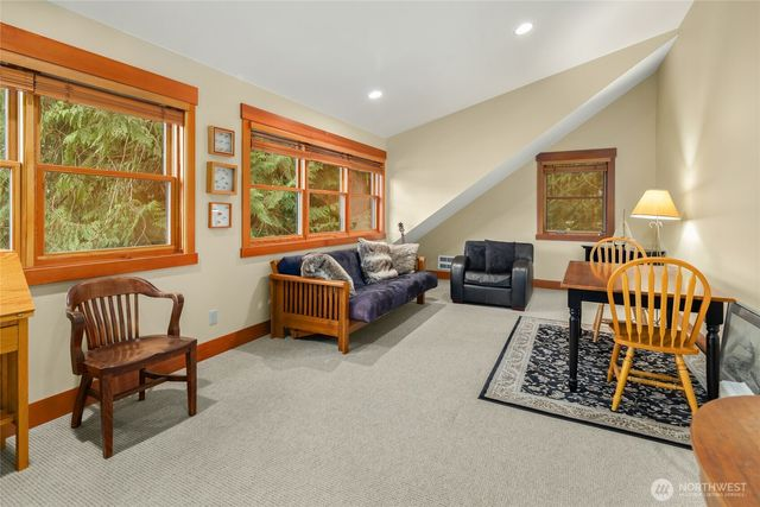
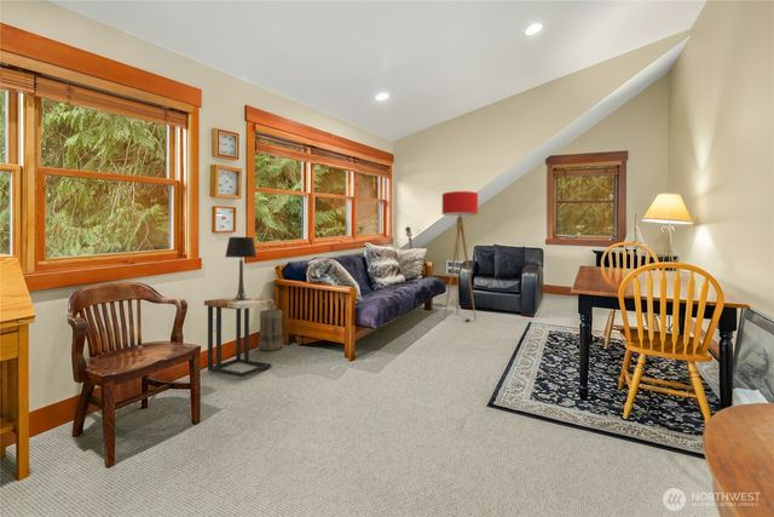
+ table lamp (241, 268)
+ basket (271, 329)
+ side table (238, 334)
+ floor lamp (457, 255)
